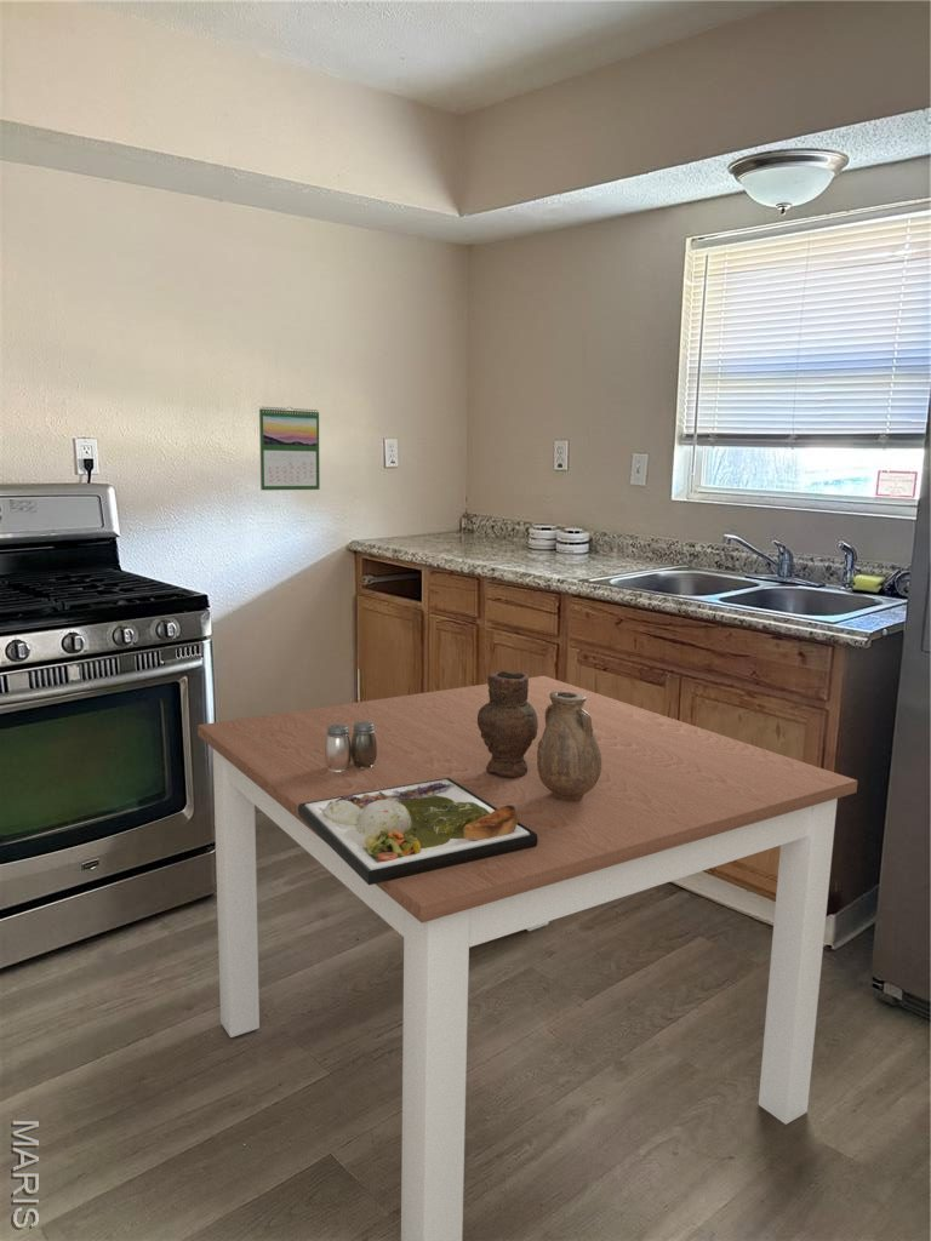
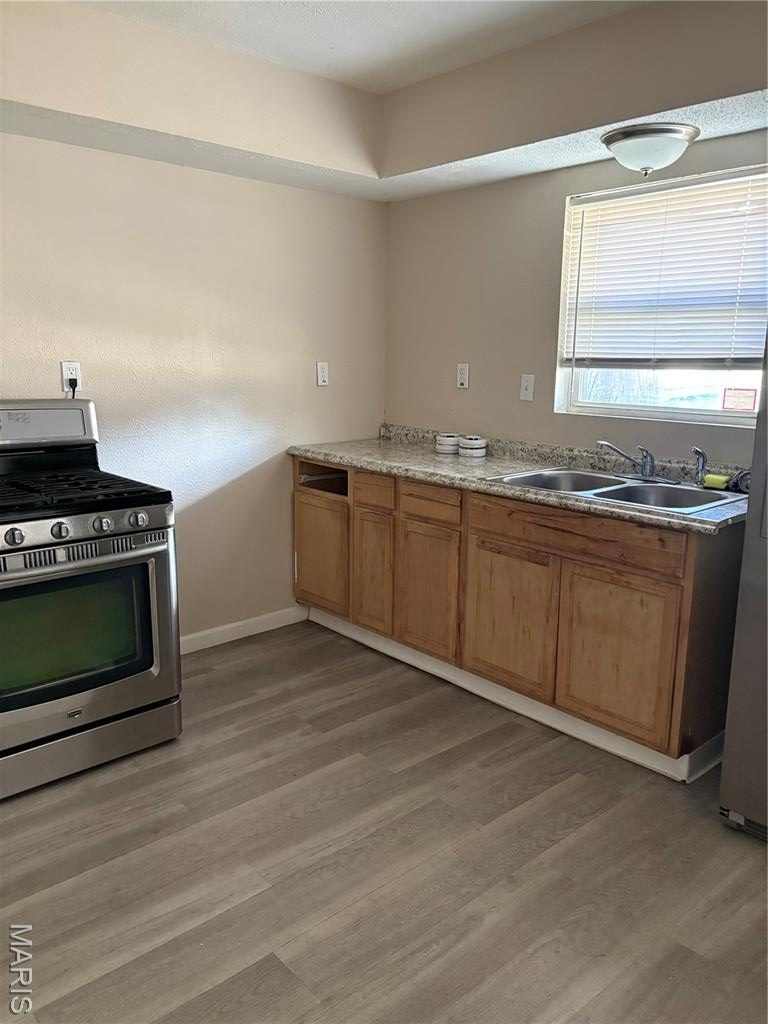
- dinner plate (413, 814)
- calendar (290, 448)
- salt and pepper shaker (352, 744)
- vase (535, 732)
- dining table (499, 913)
